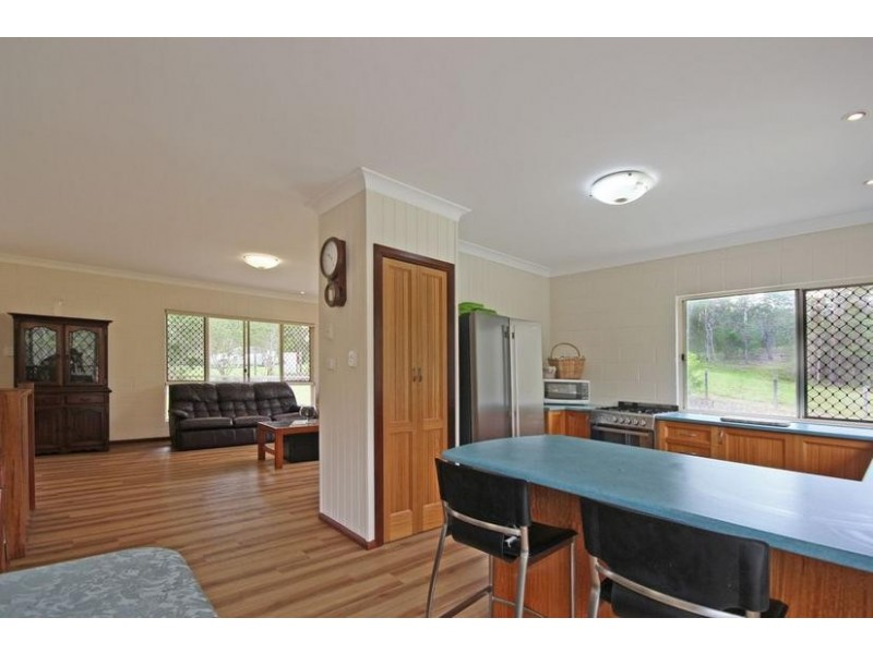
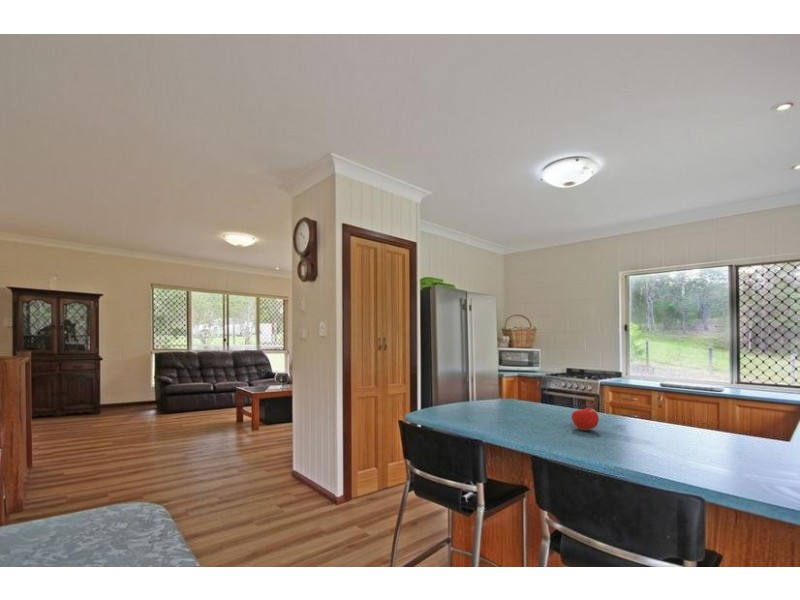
+ fruit (585, 417)
